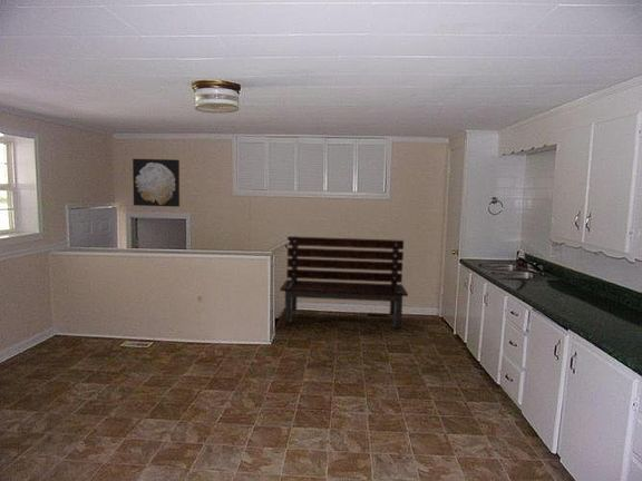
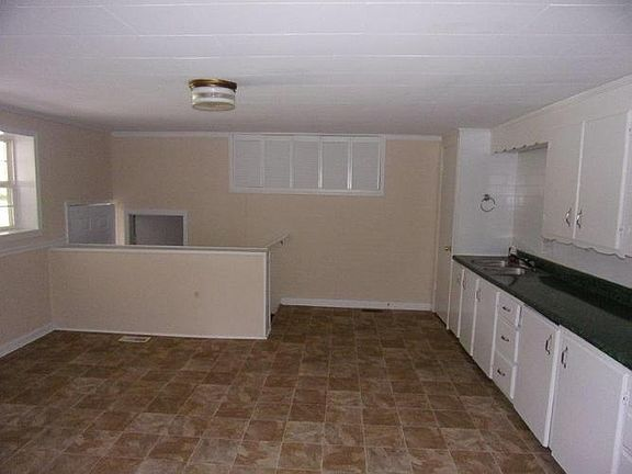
- wall art (156, 183)
- bench (343, 279)
